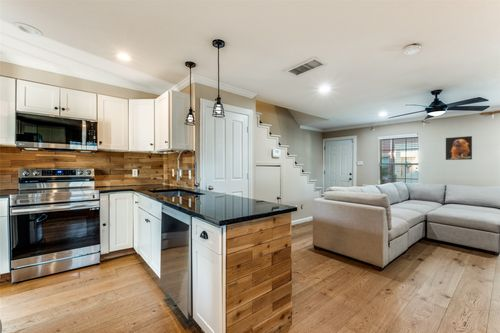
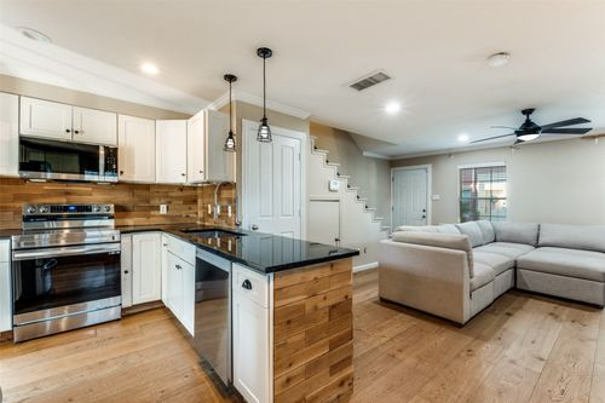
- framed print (458, 148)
